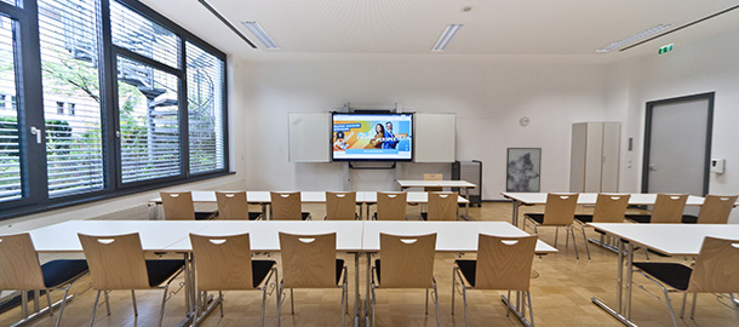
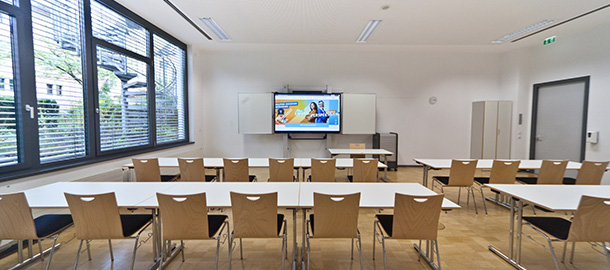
- wall art (523, 170)
